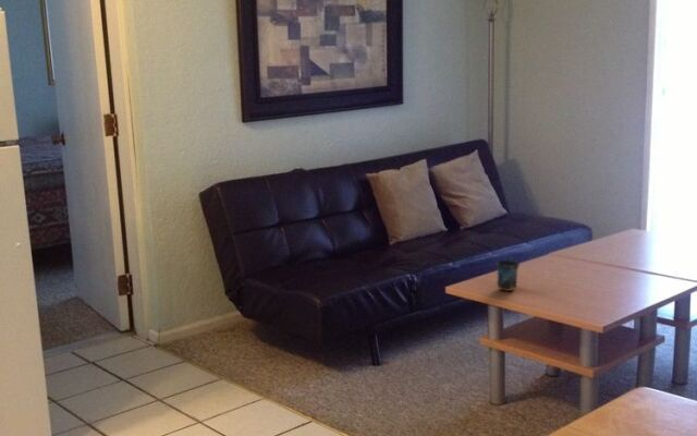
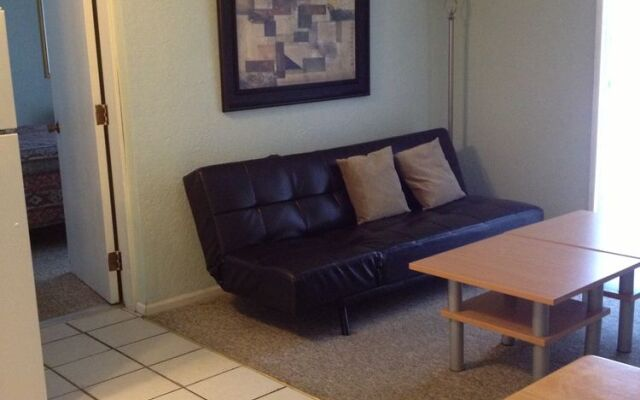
- mug (510, 274)
